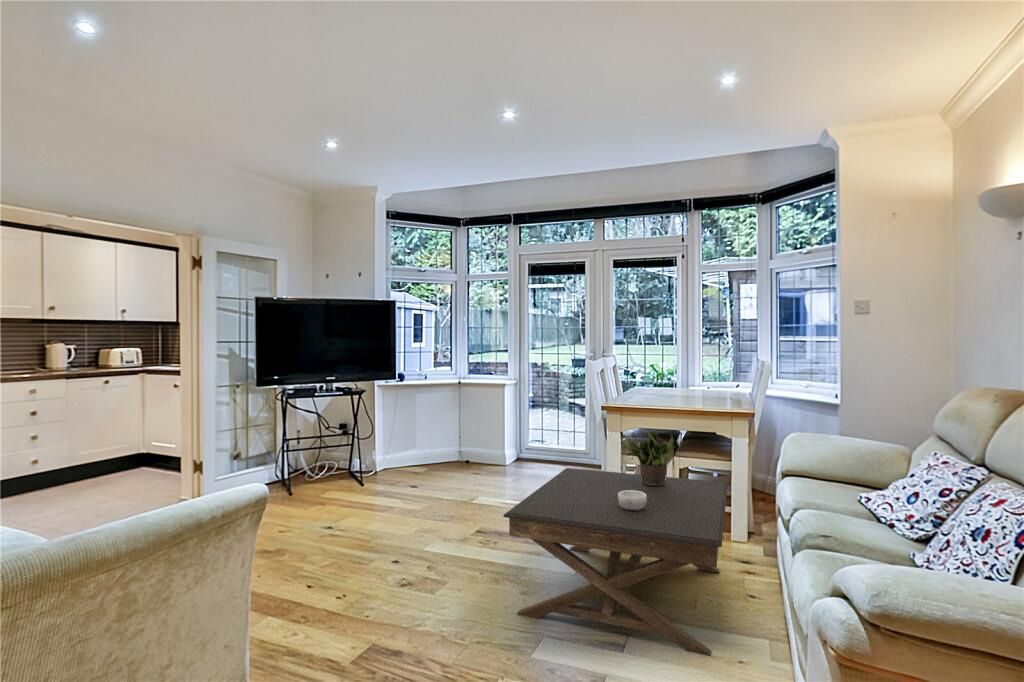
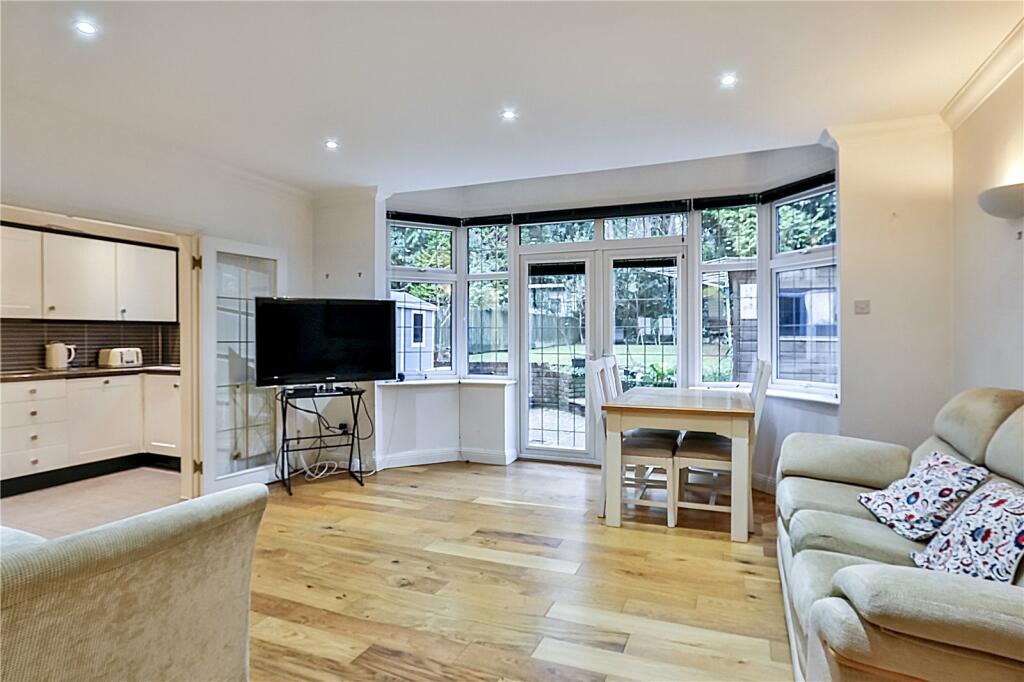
- decorative bowl (631, 500)
- coffee table (626, 543)
- potted plant (647, 454)
